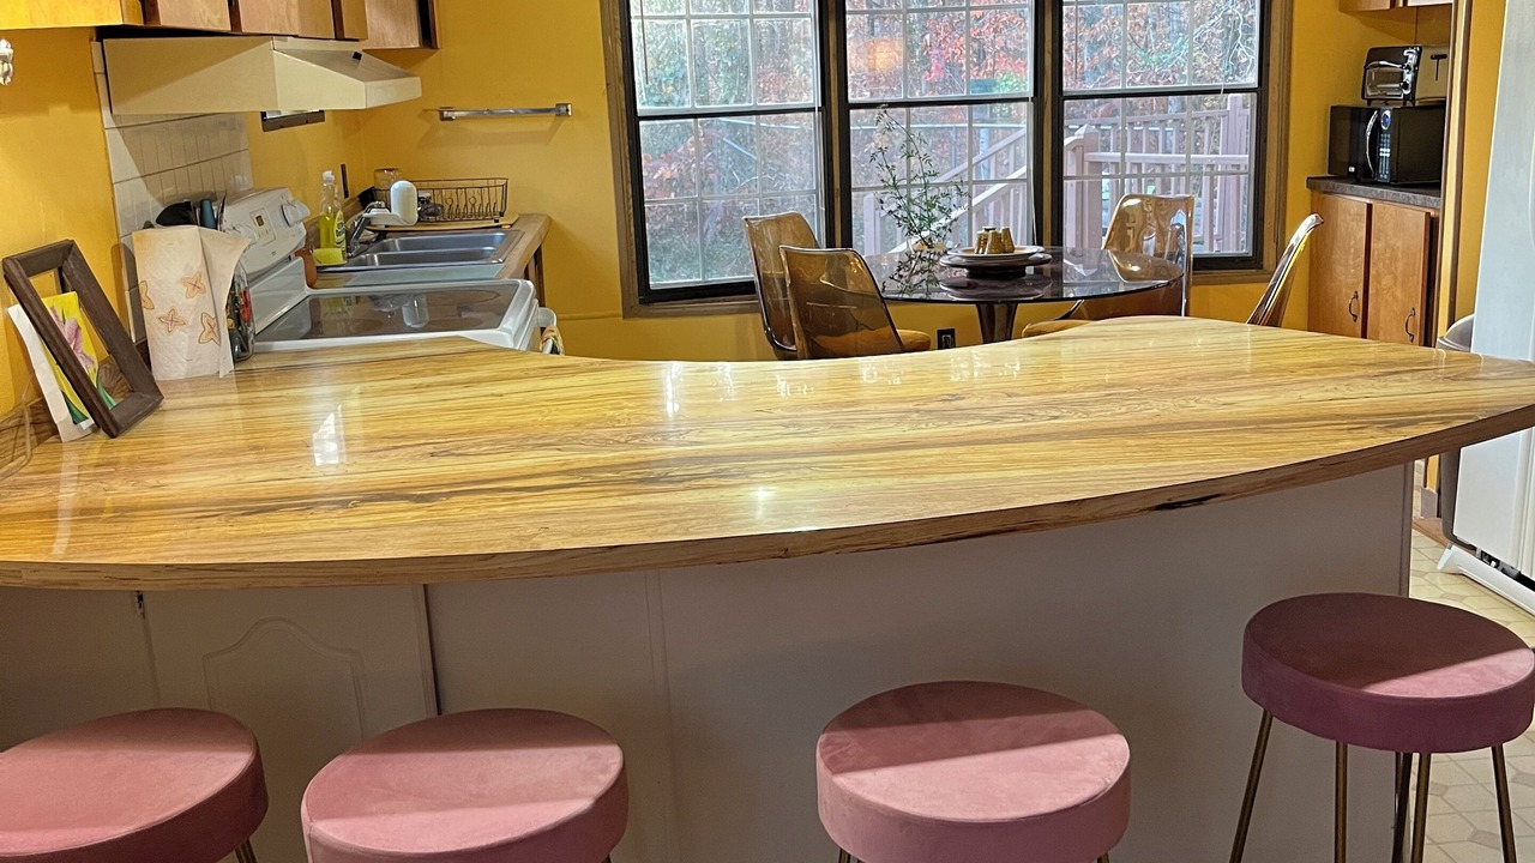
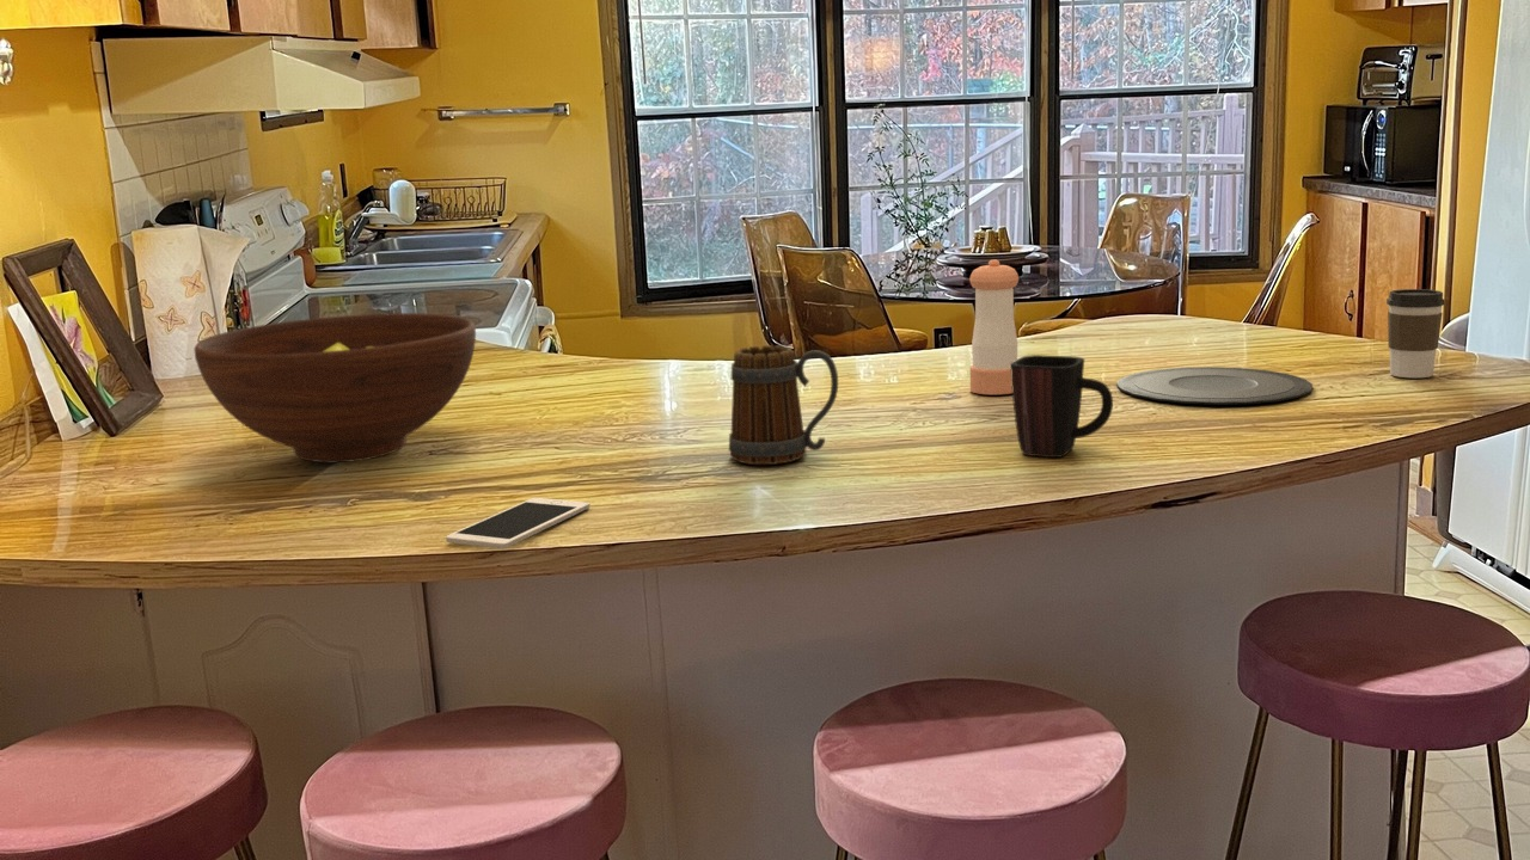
+ pepper shaker (994, 325)
+ coffee cup (1413, 333)
+ cell phone (520, 521)
+ mug (1059, 406)
+ plate (1212, 383)
+ mug (782, 403)
+ fruit bowl (344, 393)
